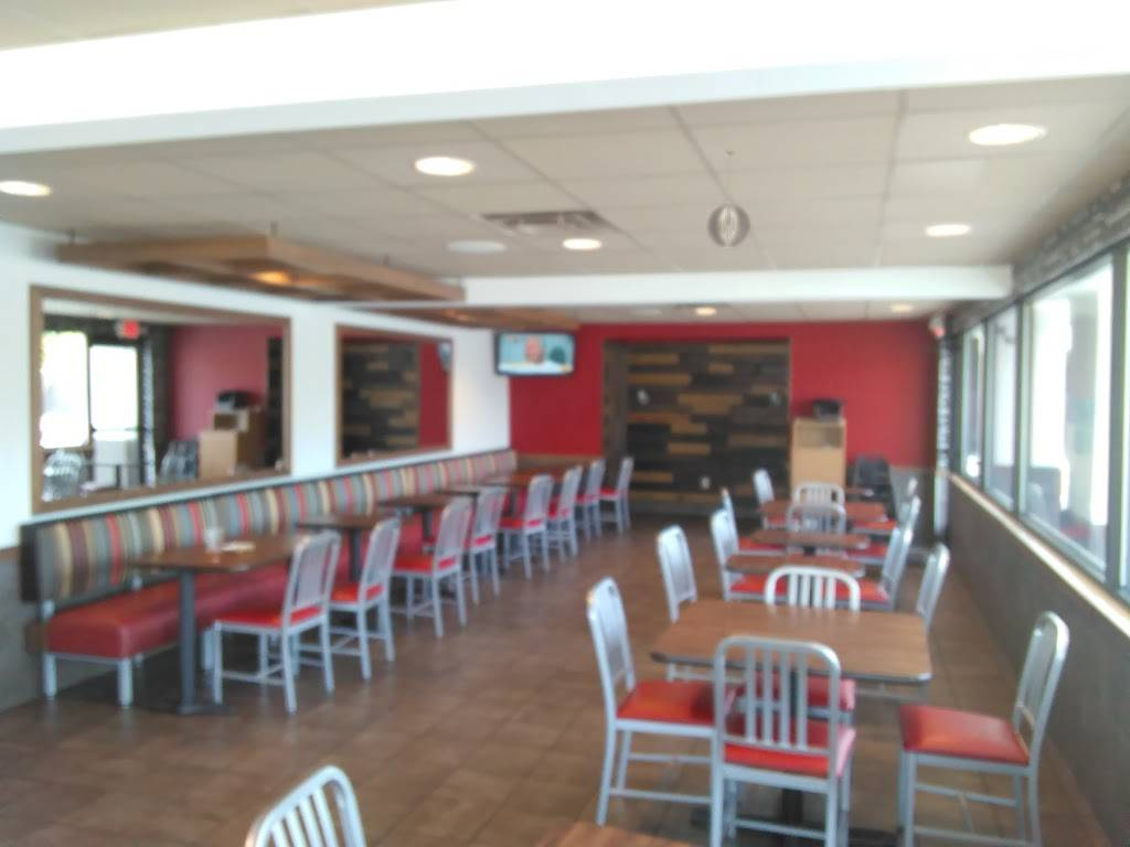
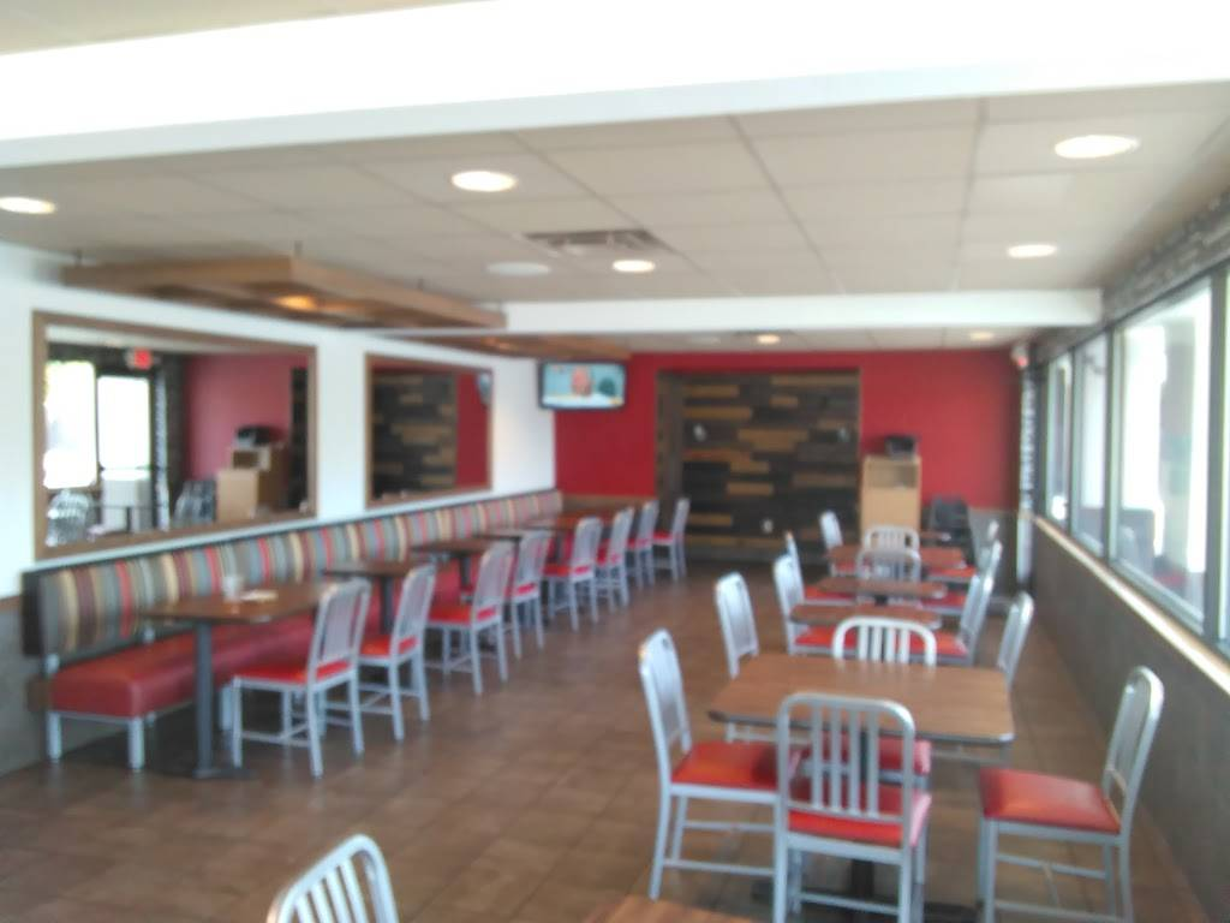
- pendant light (727, 203)
